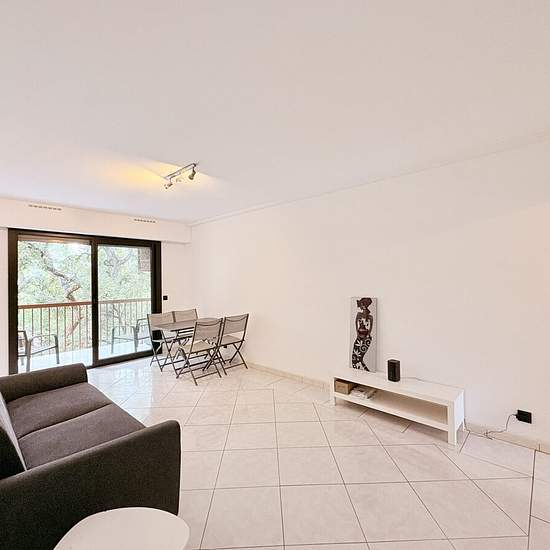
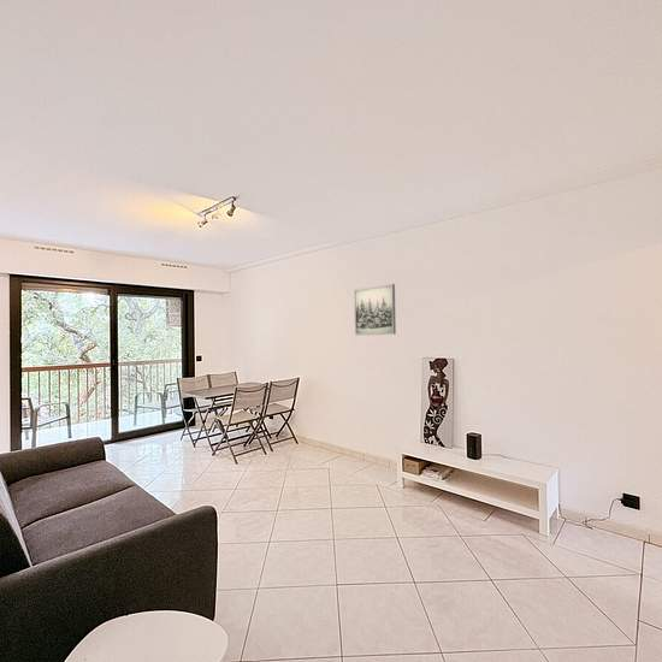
+ wall art (373, 311)
